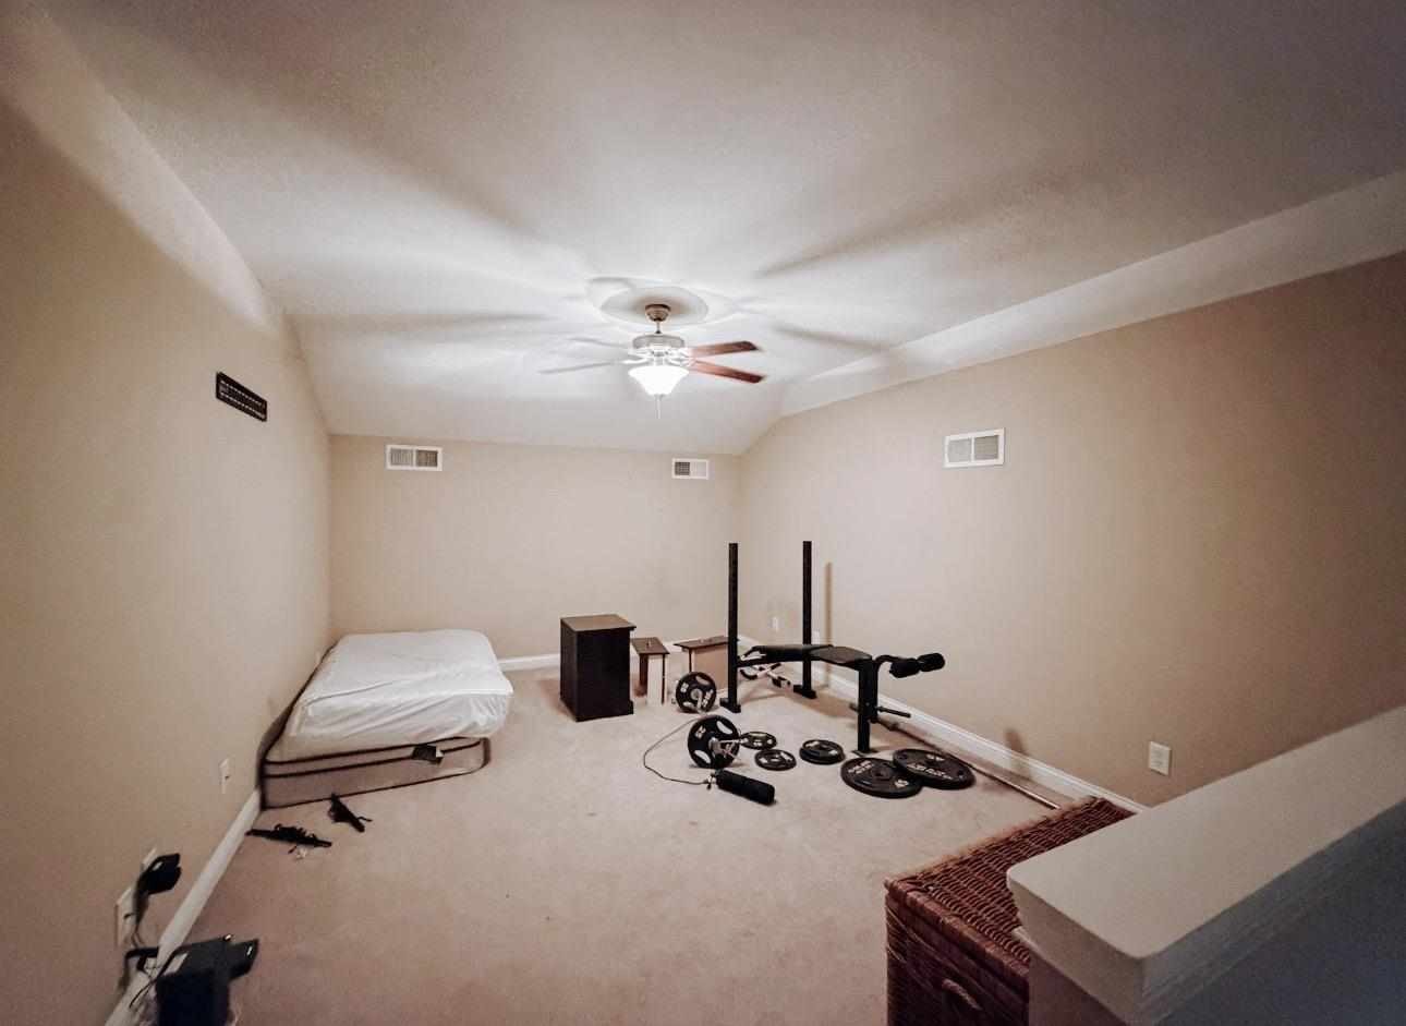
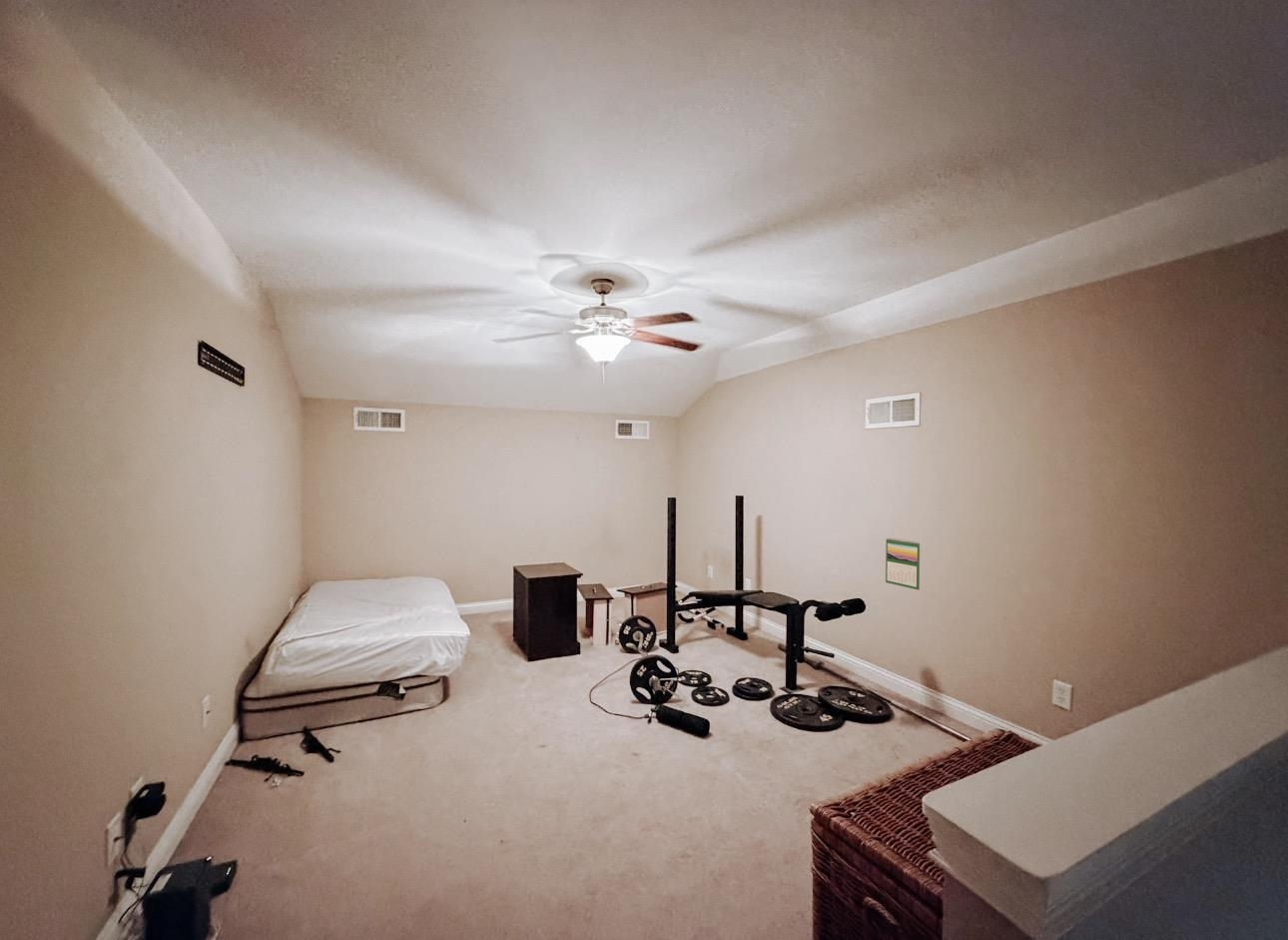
+ calendar (902, 562)
